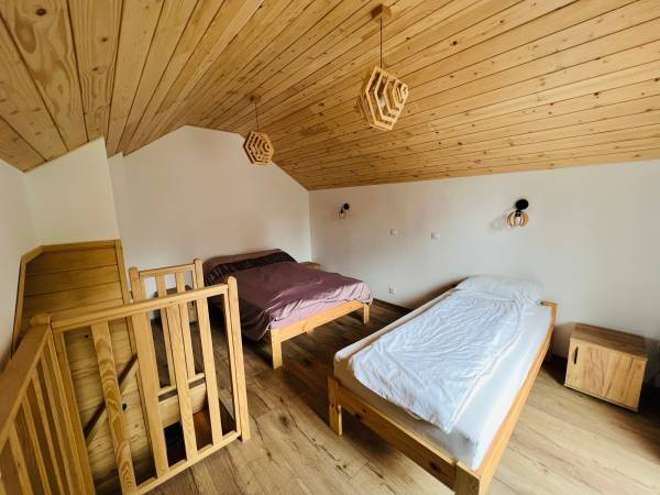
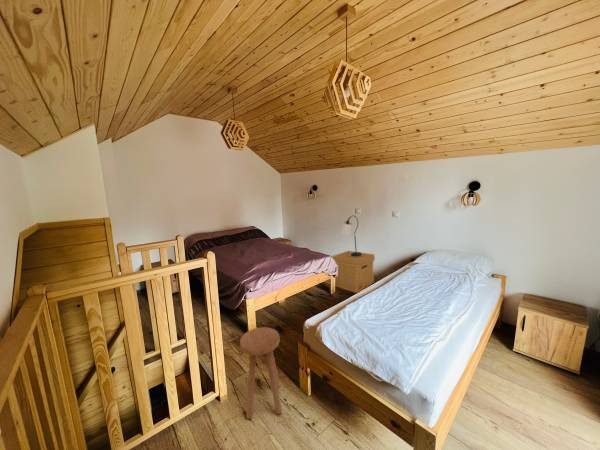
+ lamp (351, 235)
+ stool (268, 370)
+ cardboard box (352, 268)
